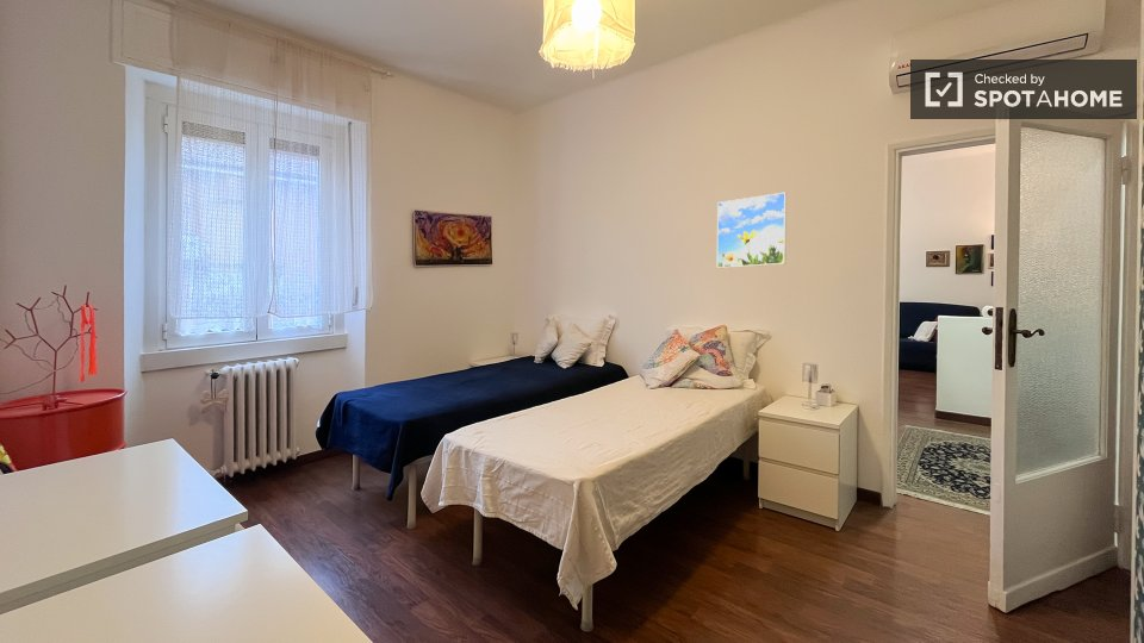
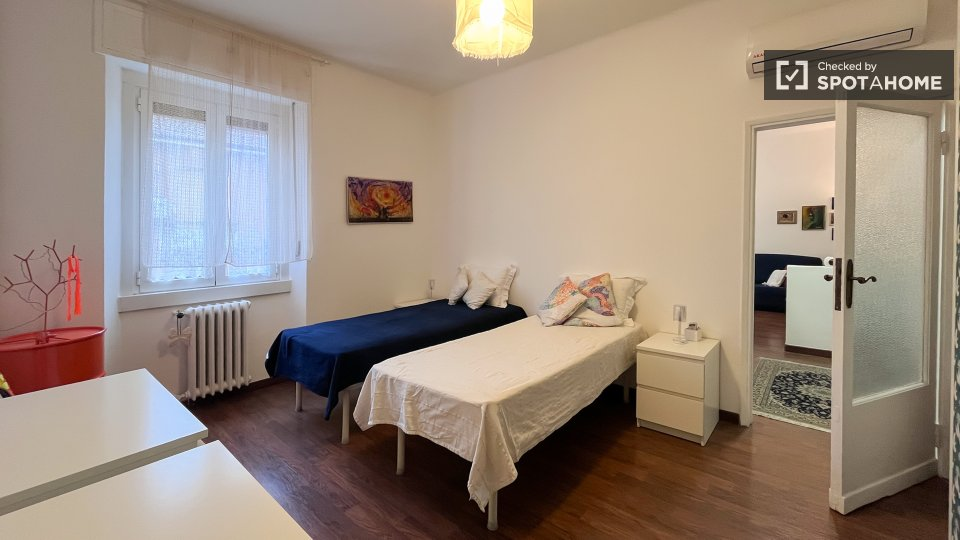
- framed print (750, 231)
